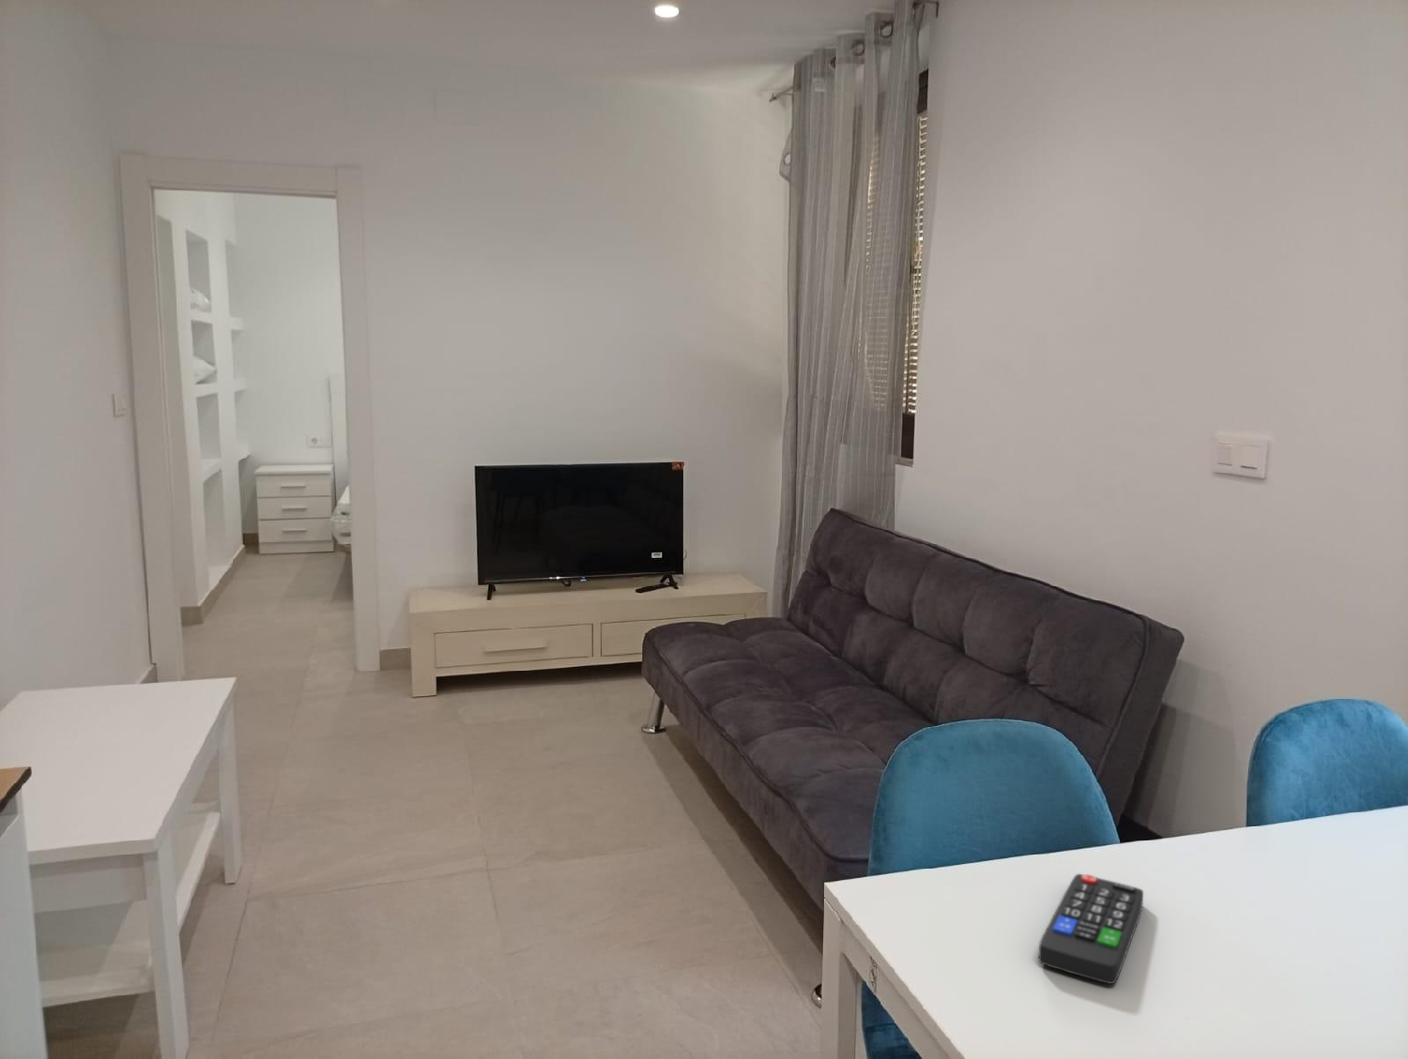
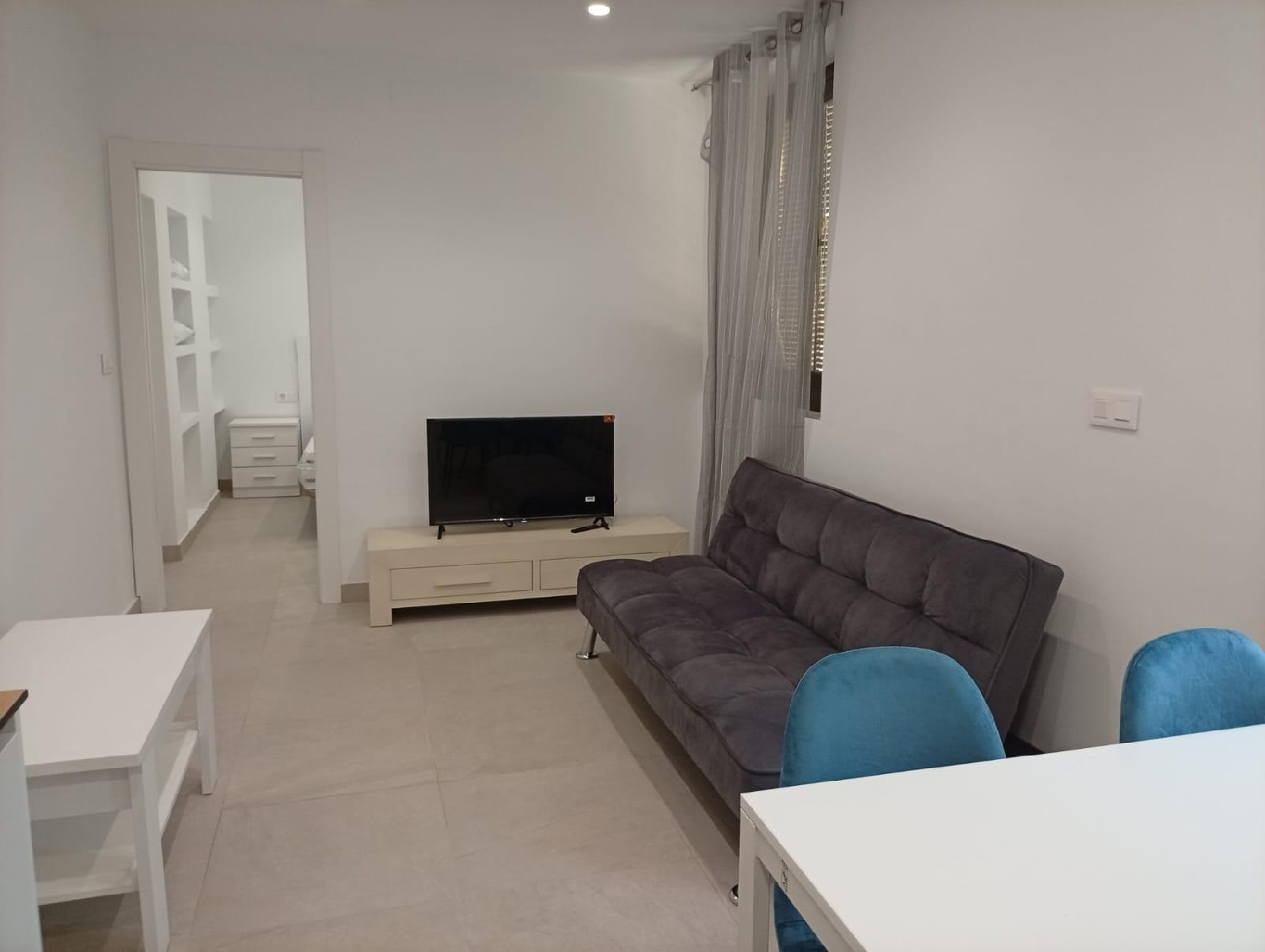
- remote control (1093, 923)
